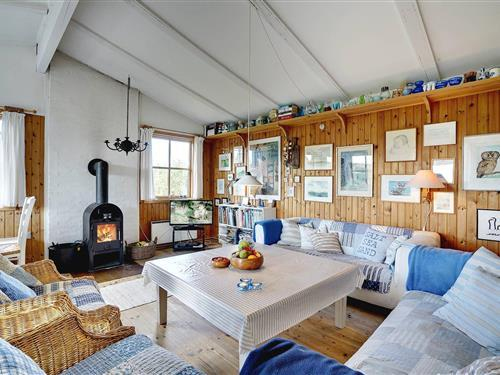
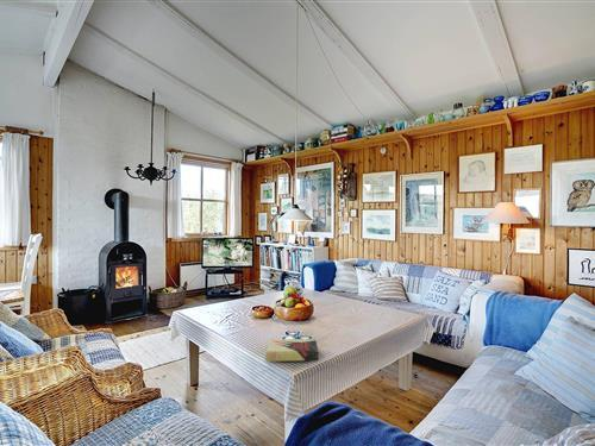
+ book (292, 348)
